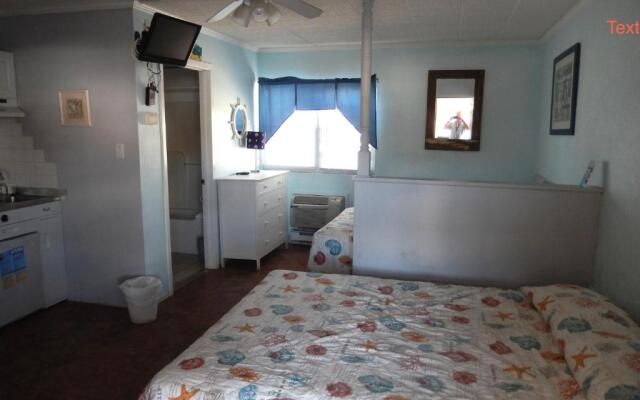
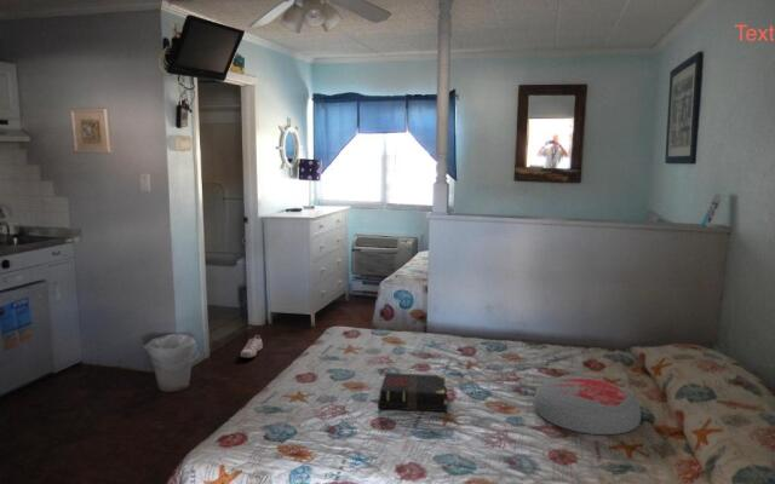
+ cushion (585, 398)
+ shoe (251, 346)
+ book (413, 391)
